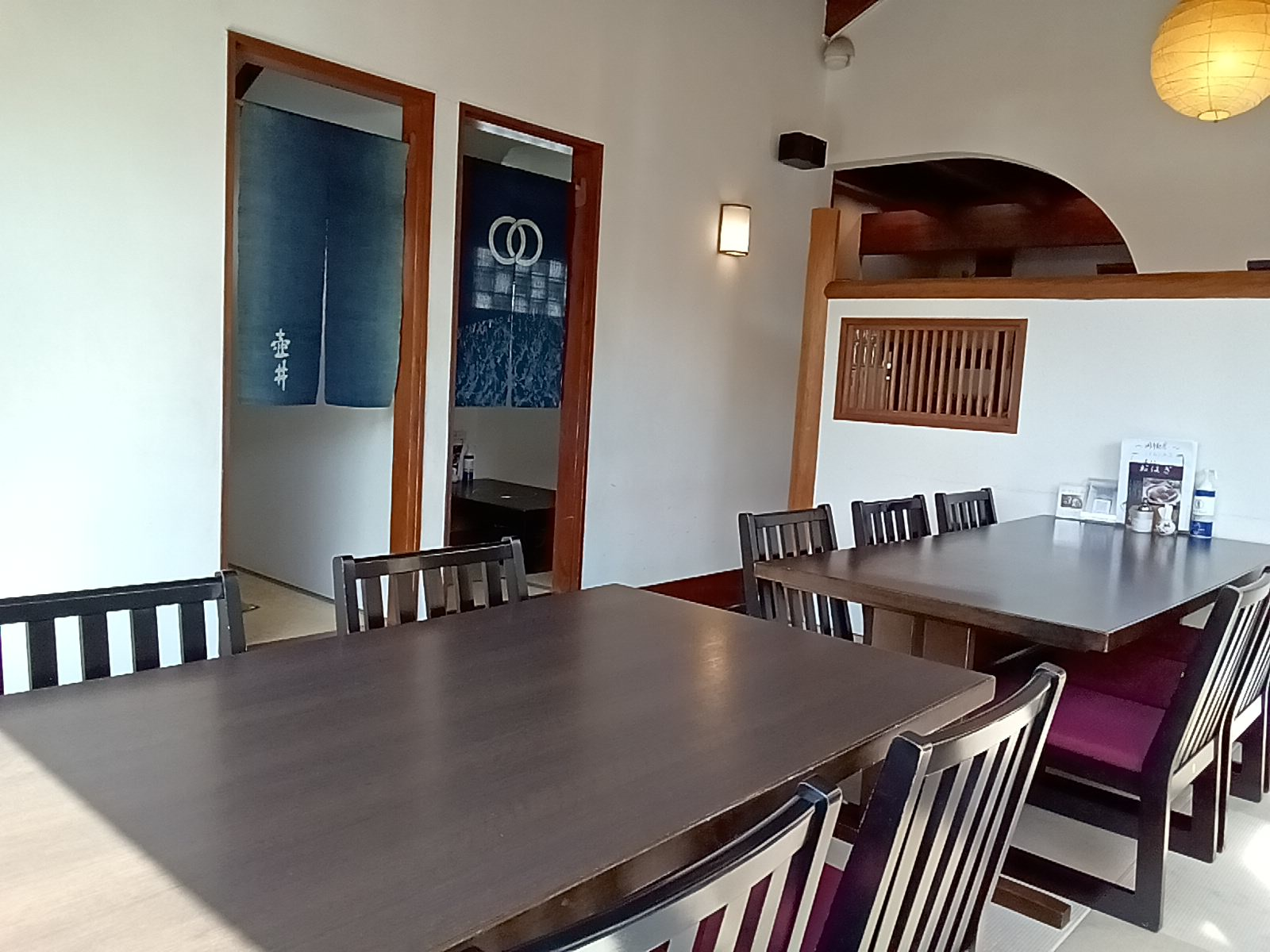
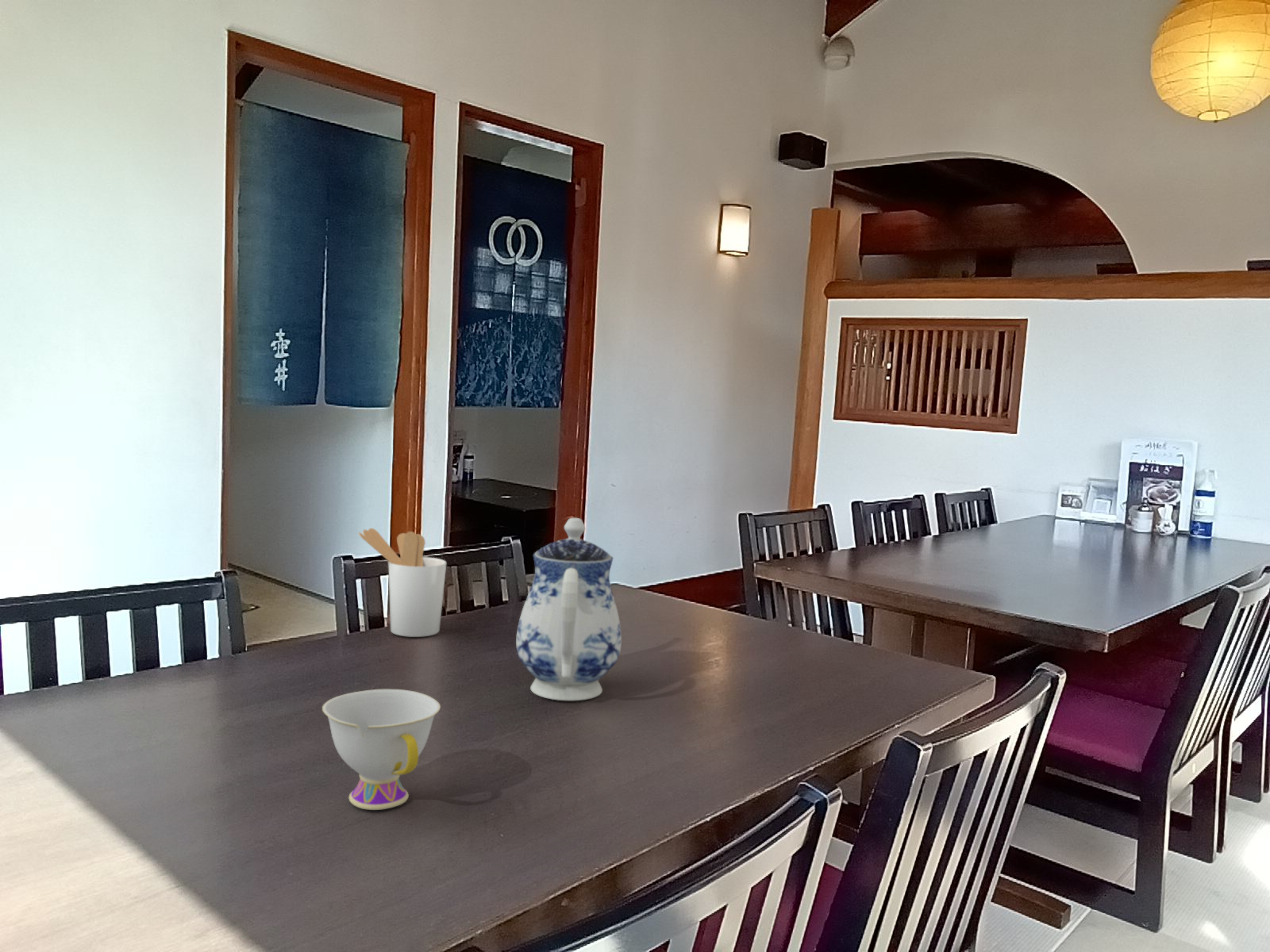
+ utensil holder (401, 578)
+ teacup (383, 754)
+ teapot (571, 605)
